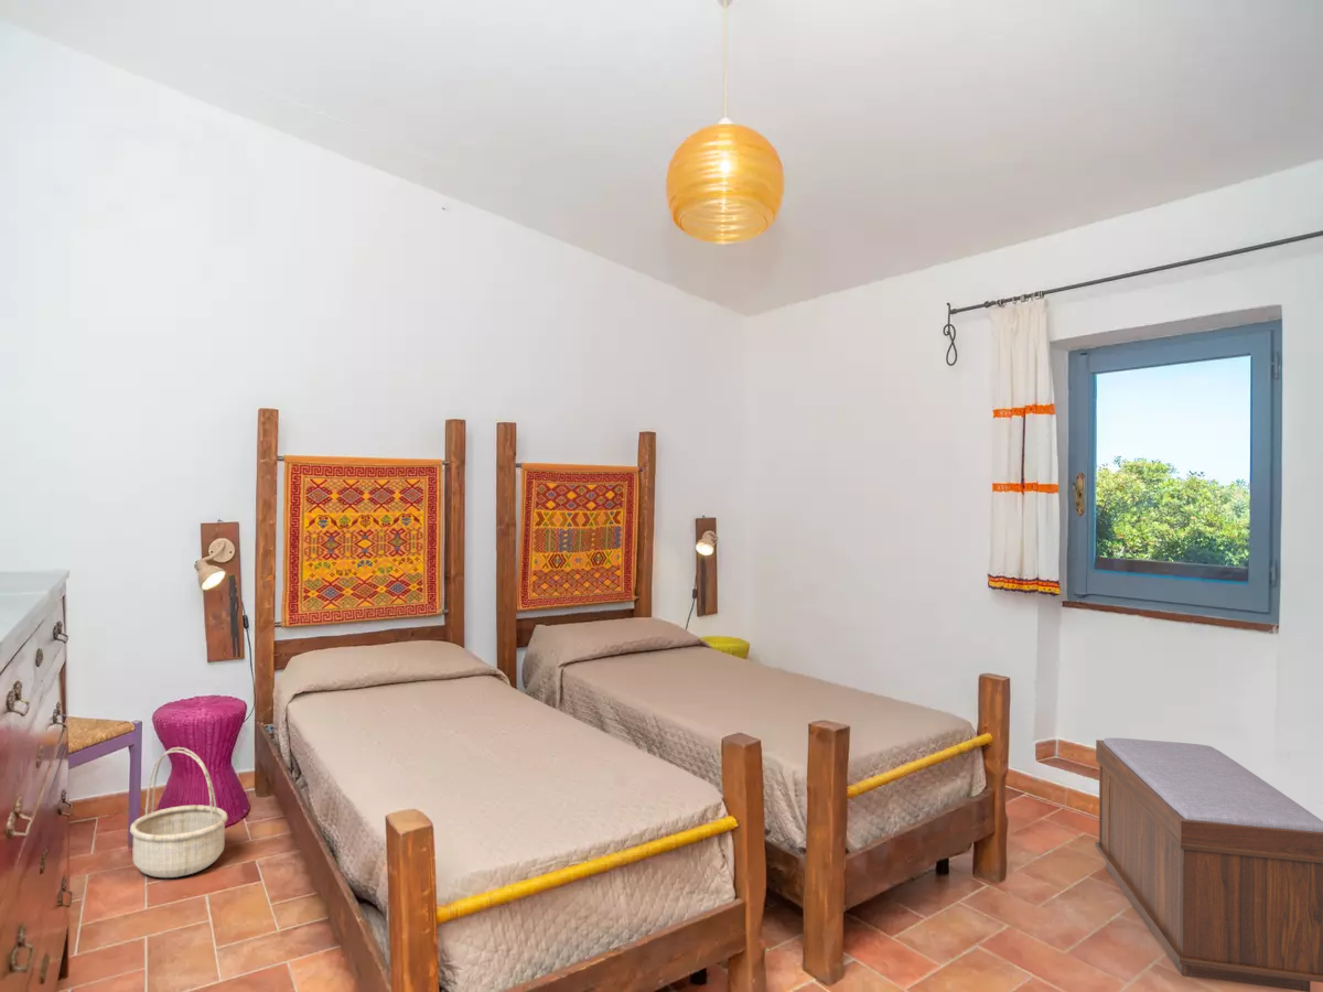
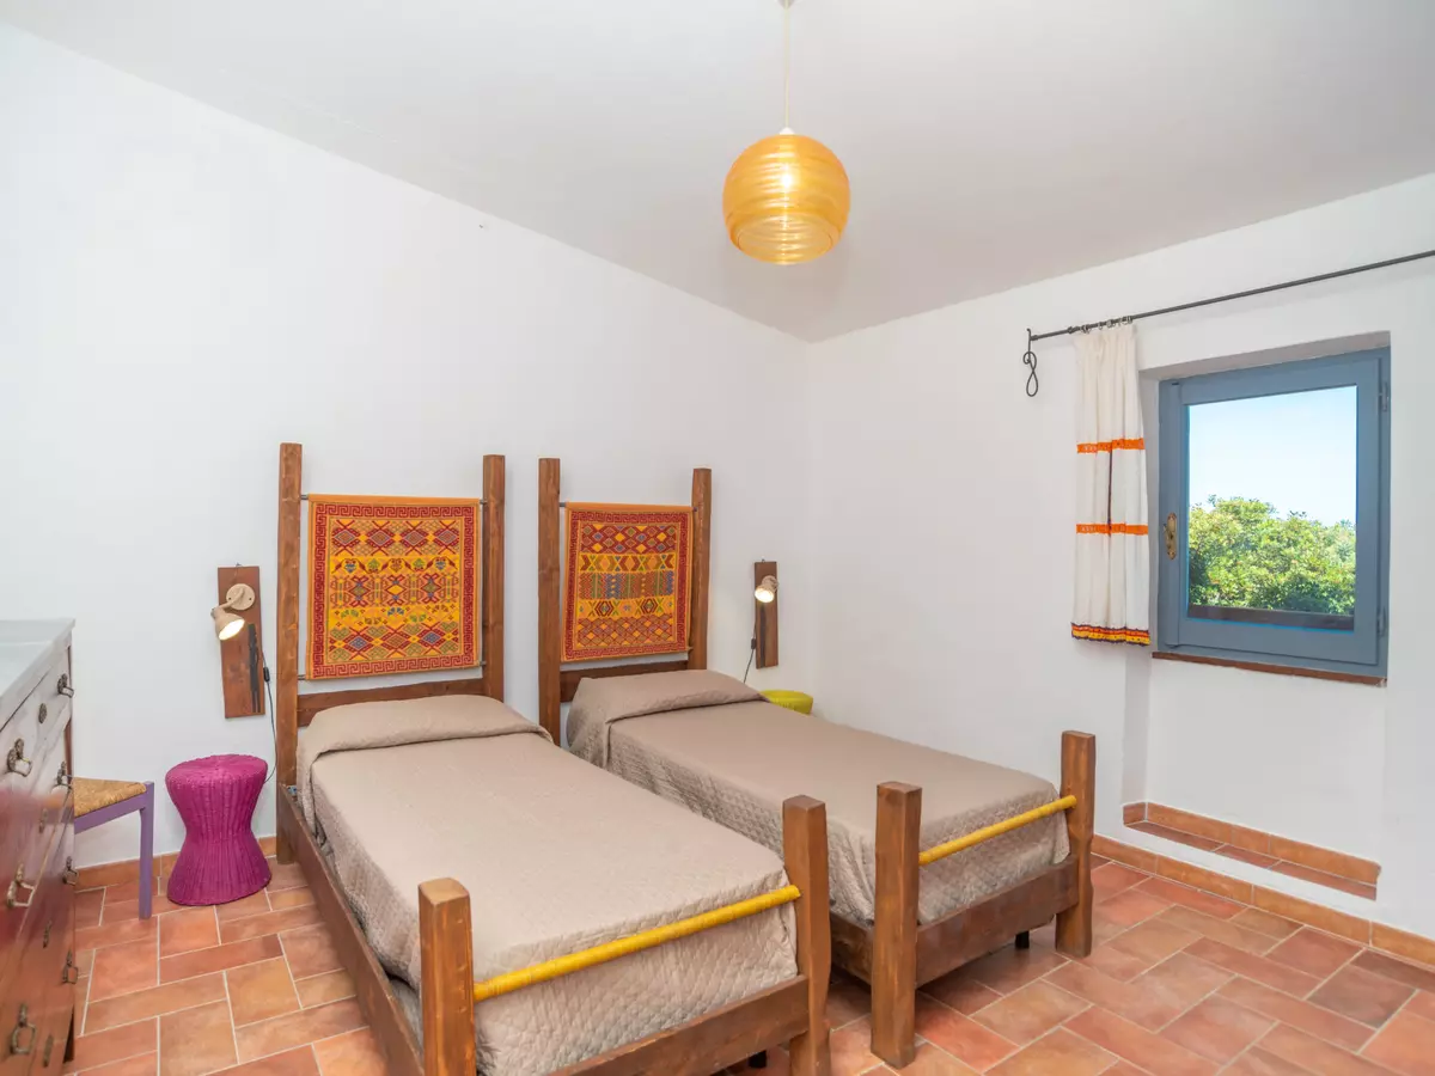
- basket (180, 807)
- bench (1197, 845)
